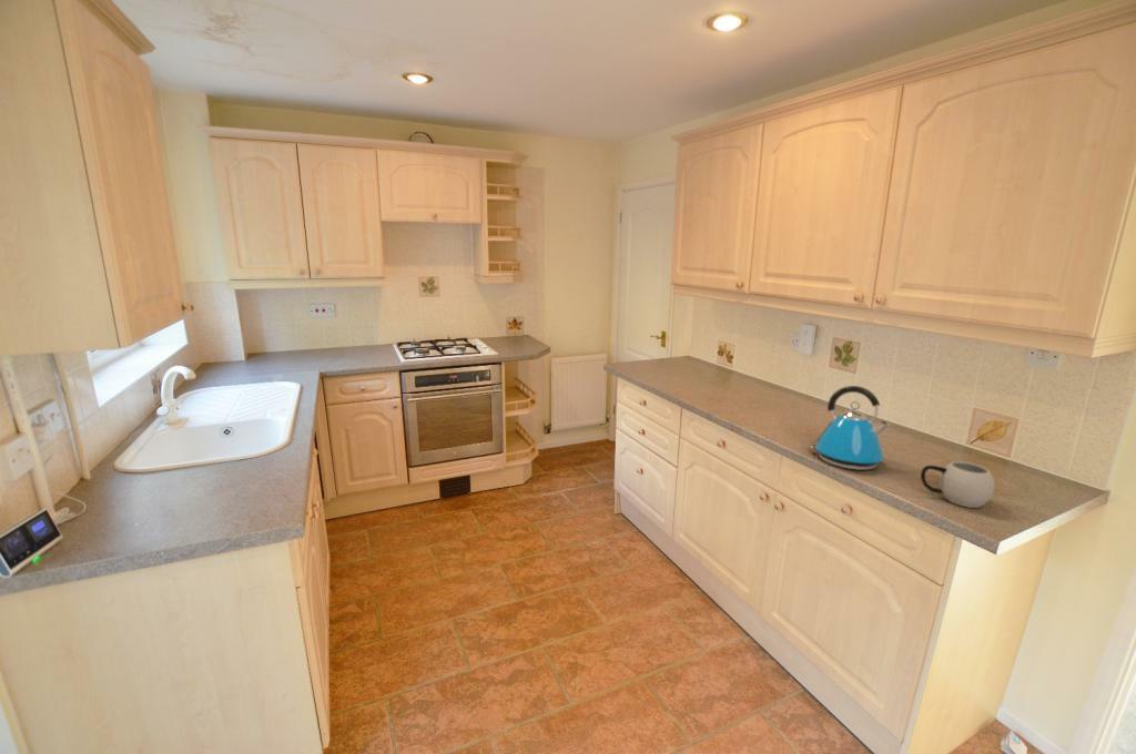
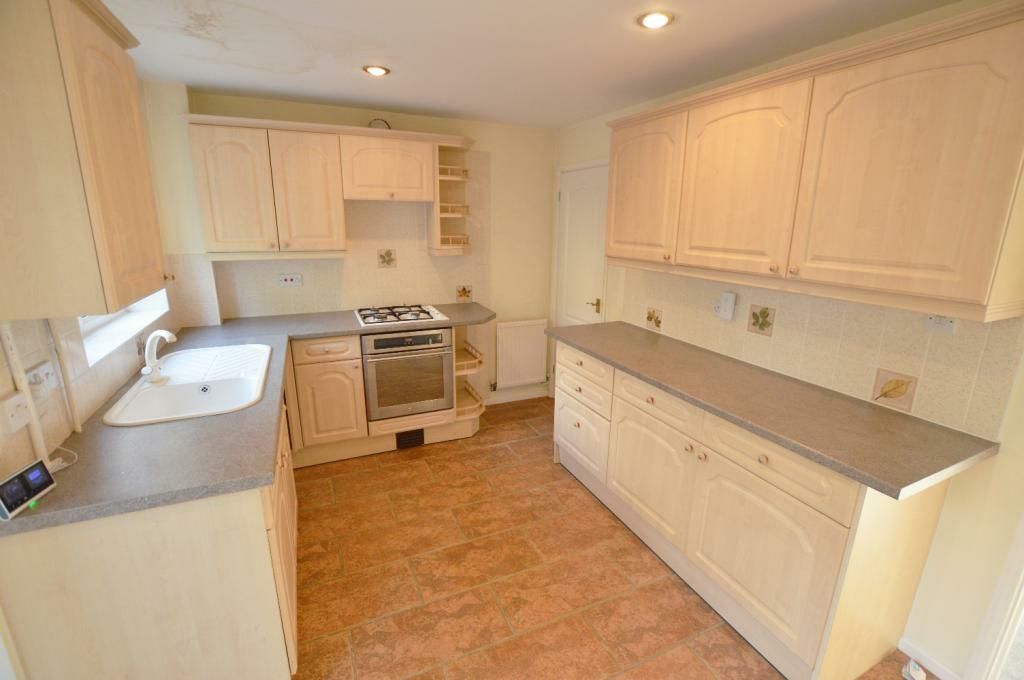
- mug (955, 482)
- kettle (850, 422)
